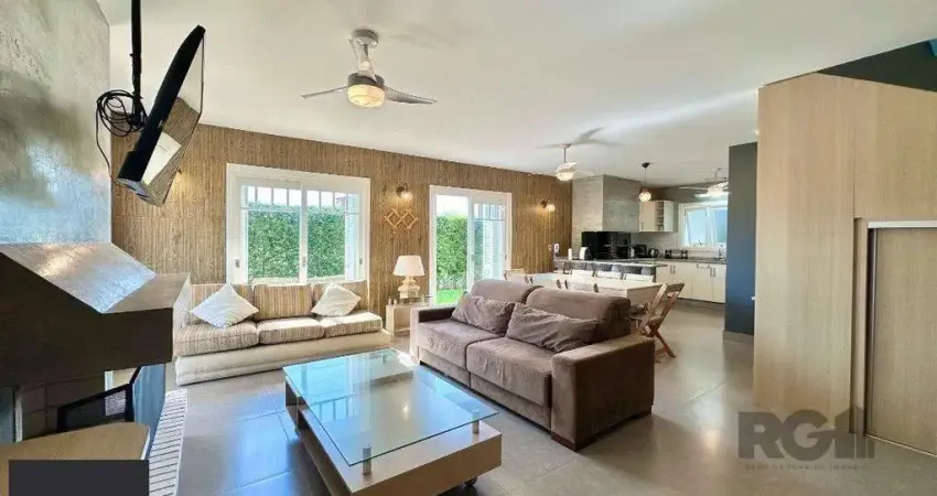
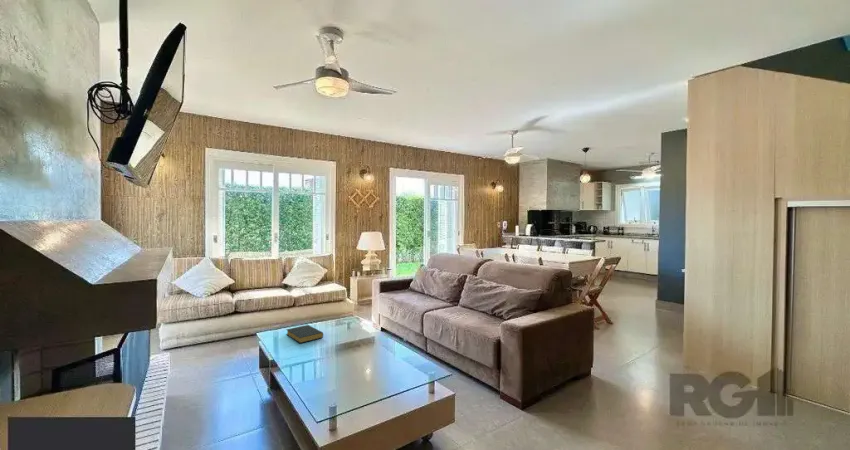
+ hardback book (304, 333)
